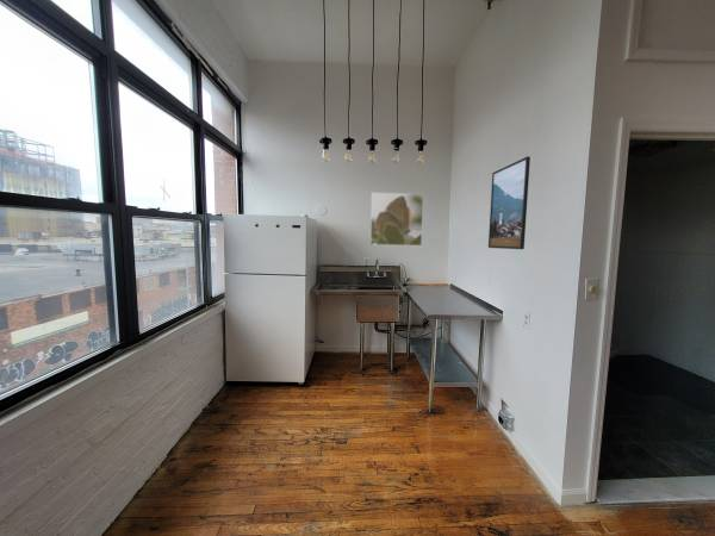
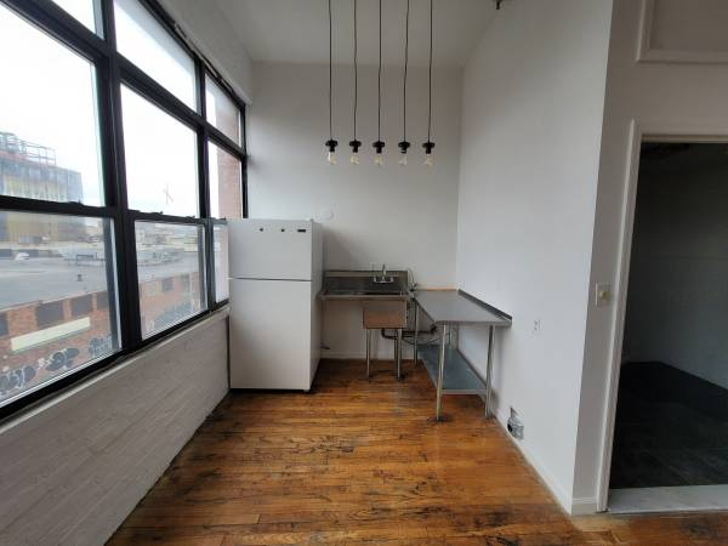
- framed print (396, 219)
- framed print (506, 207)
